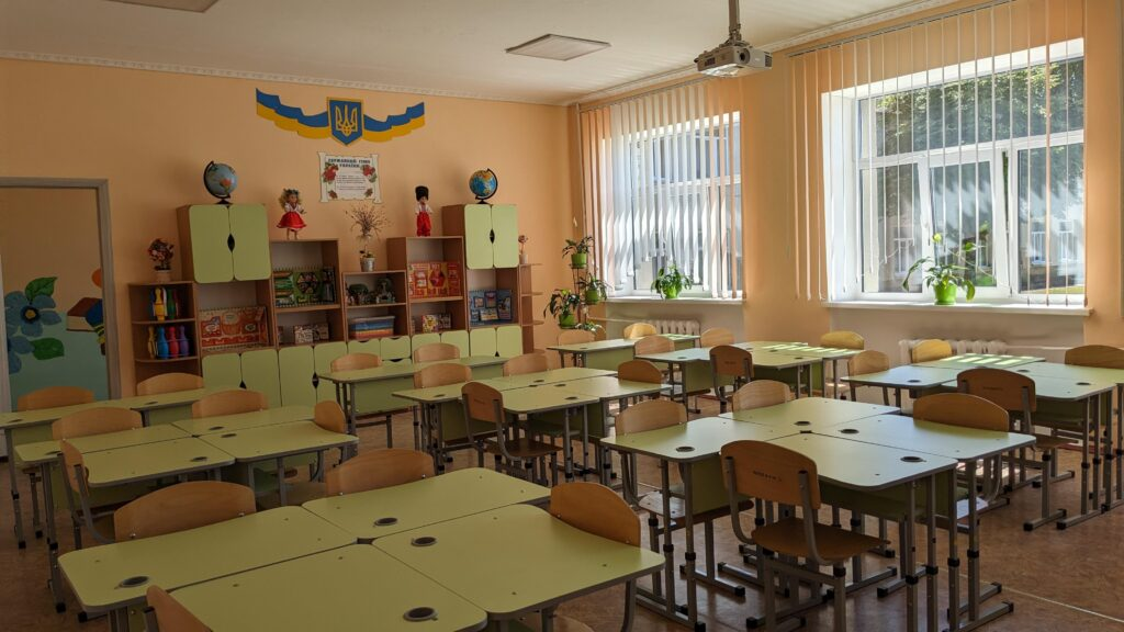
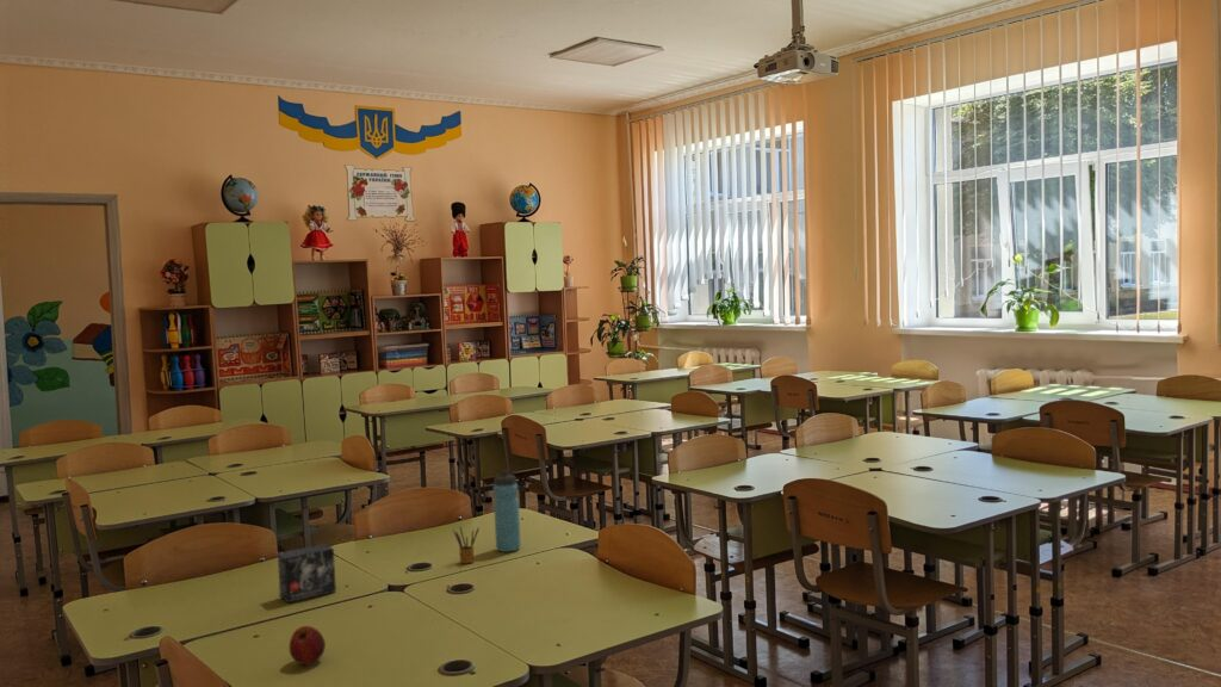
+ small box (306, 572)
+ apple (306, 644)
+ pencil box (466, 544)
+ water bottle (506, 509)
